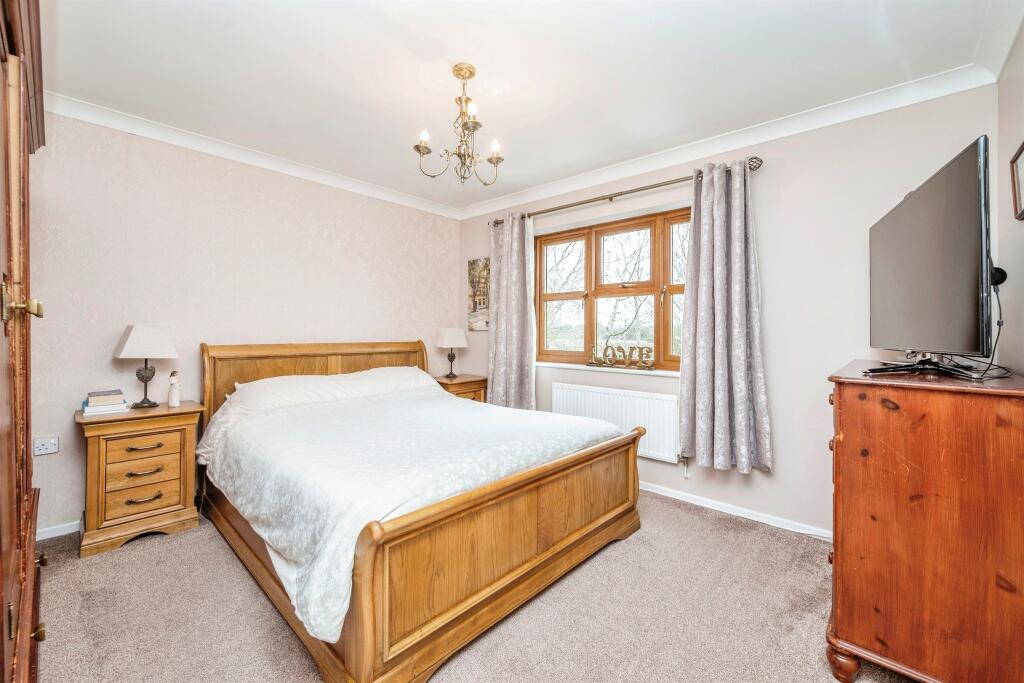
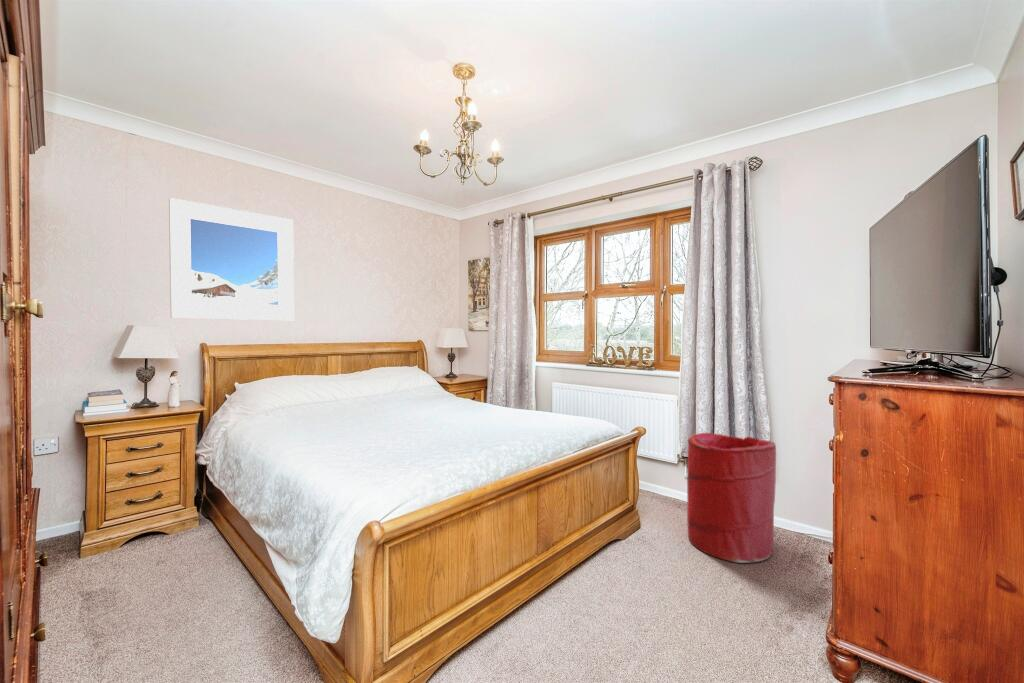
+ laundry hamper (730, 489)
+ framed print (237, 264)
